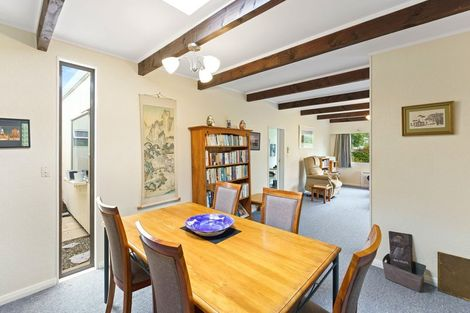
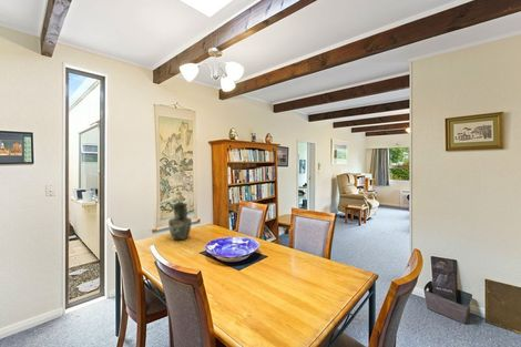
+ pitcher (178, 220)
